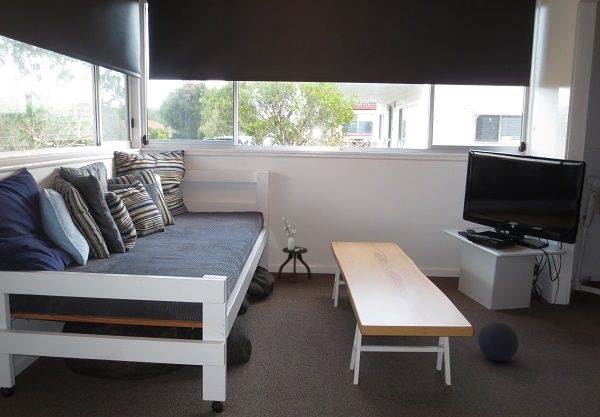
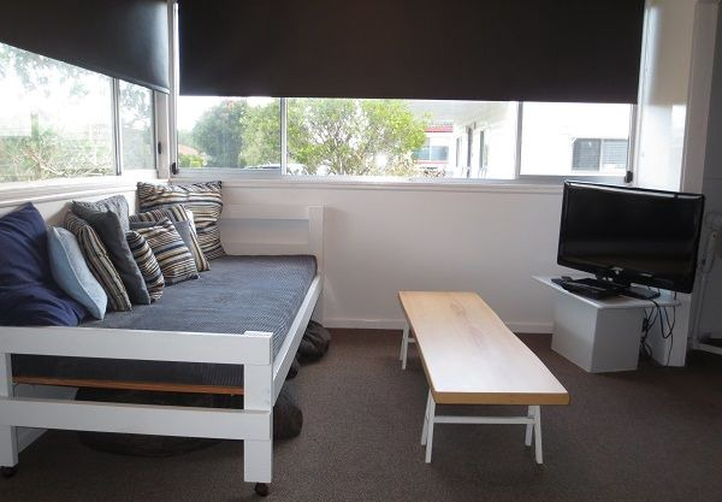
- ball (499, 341)
- side table (295, 247)
